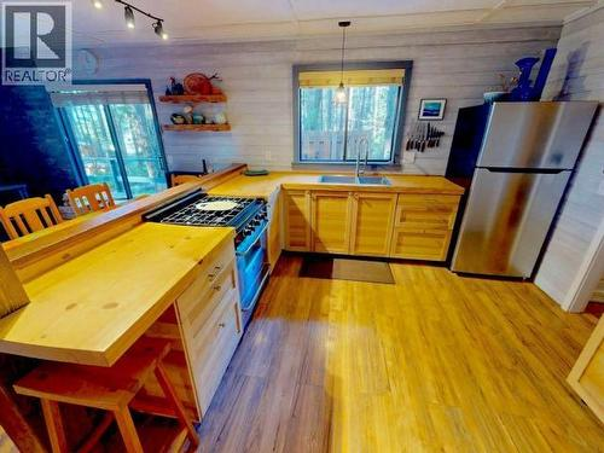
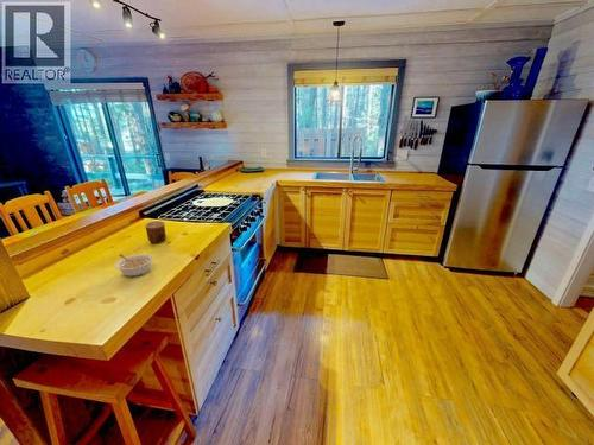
+ legume (133, 265)
+ cup (156, 231)
